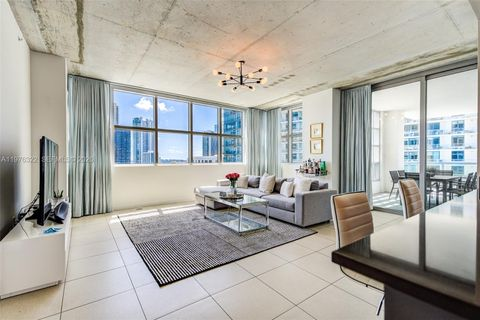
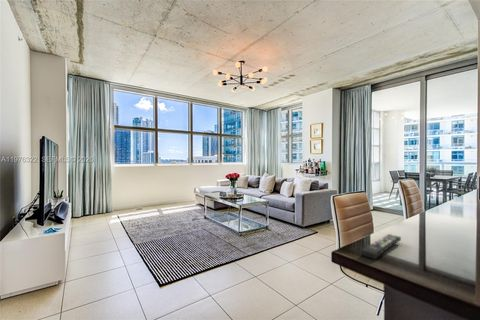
+ remote control (382, 244)
